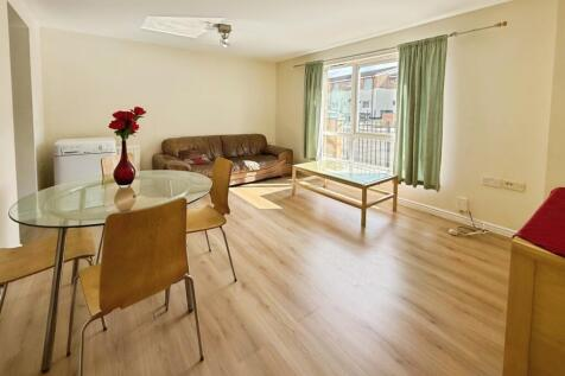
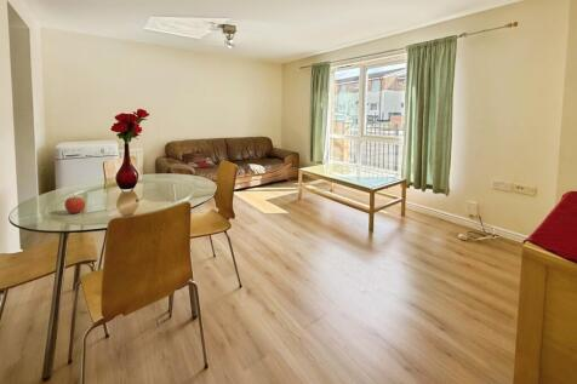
+ apple (74, 202)
